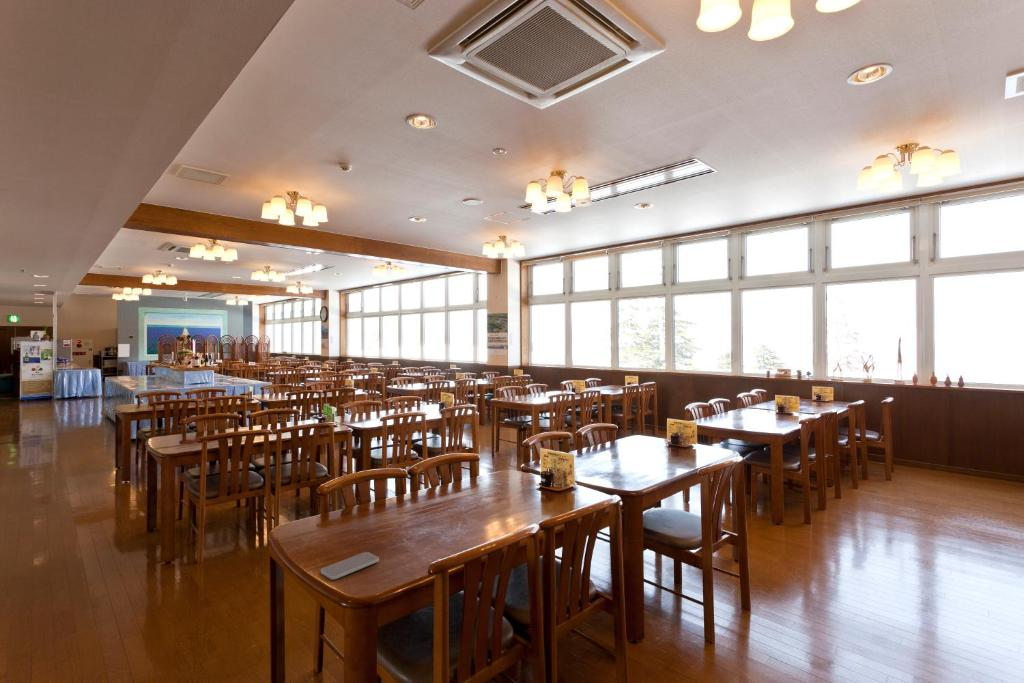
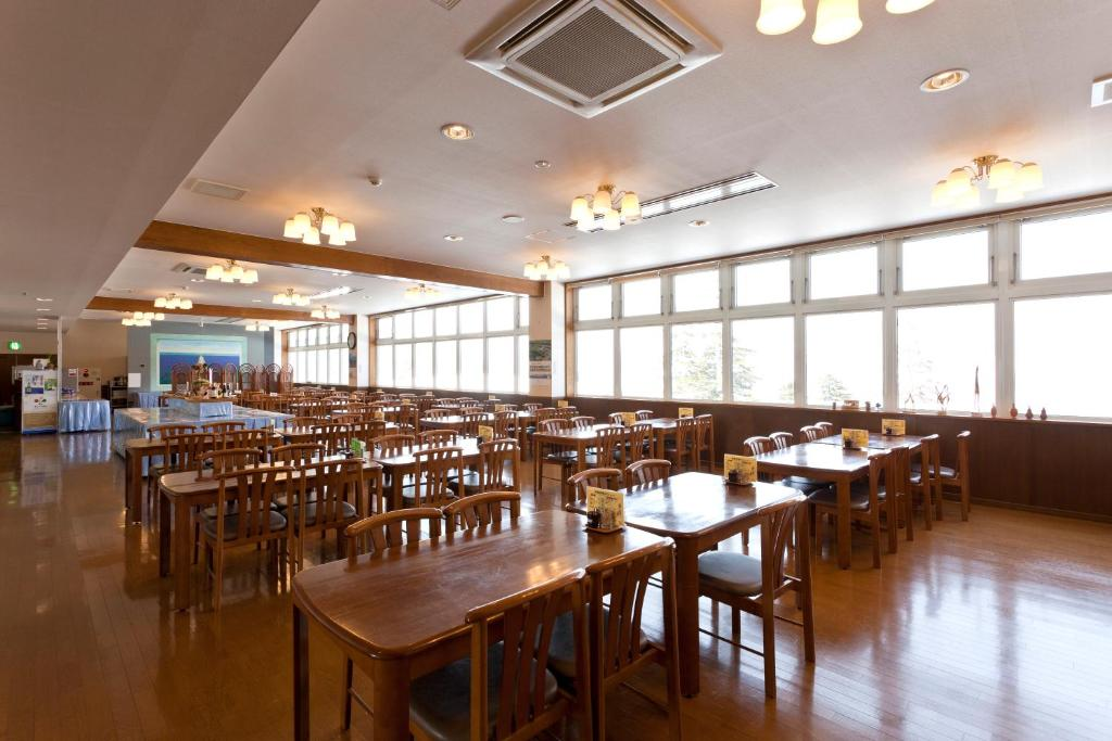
- smartphone (350, 565)
